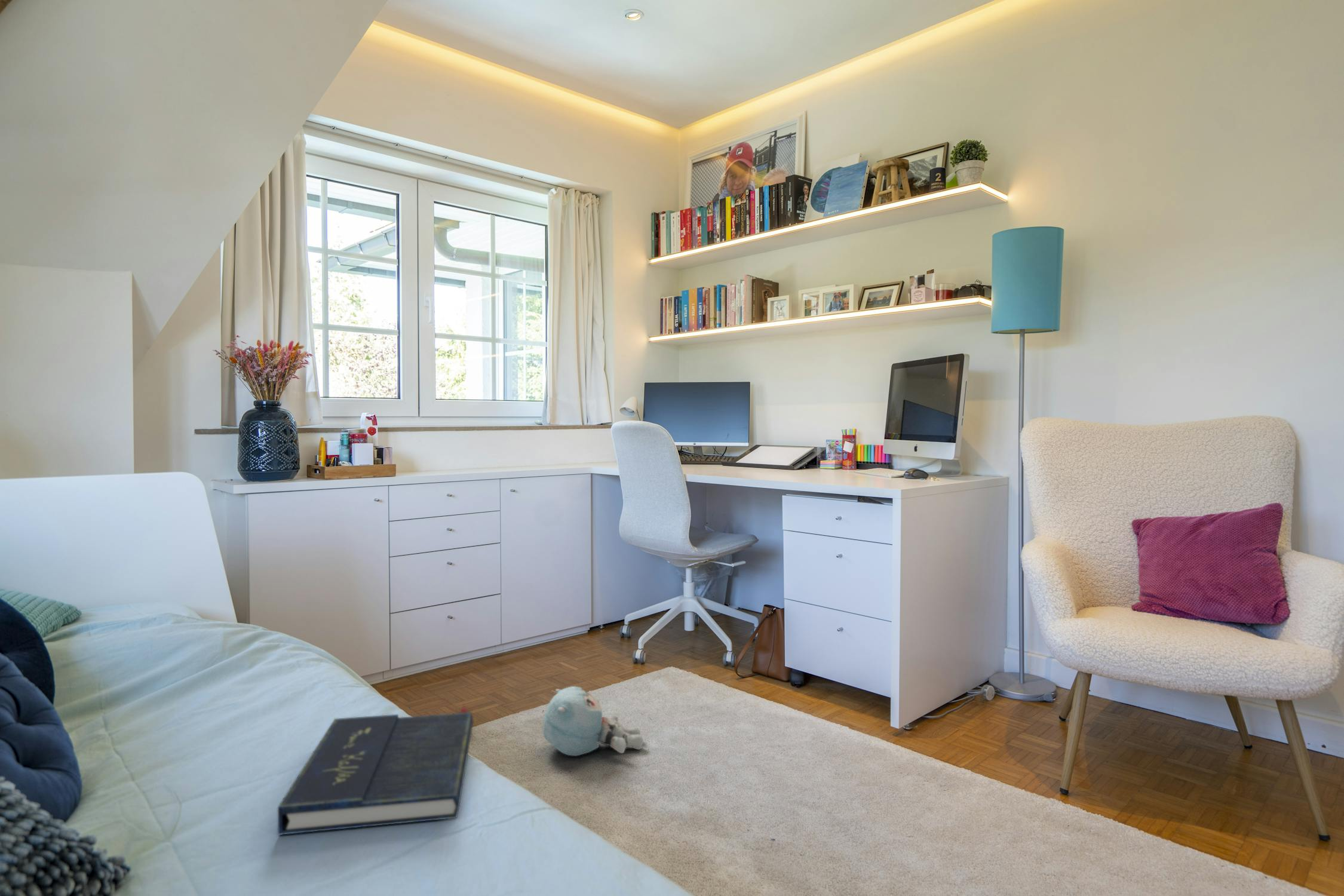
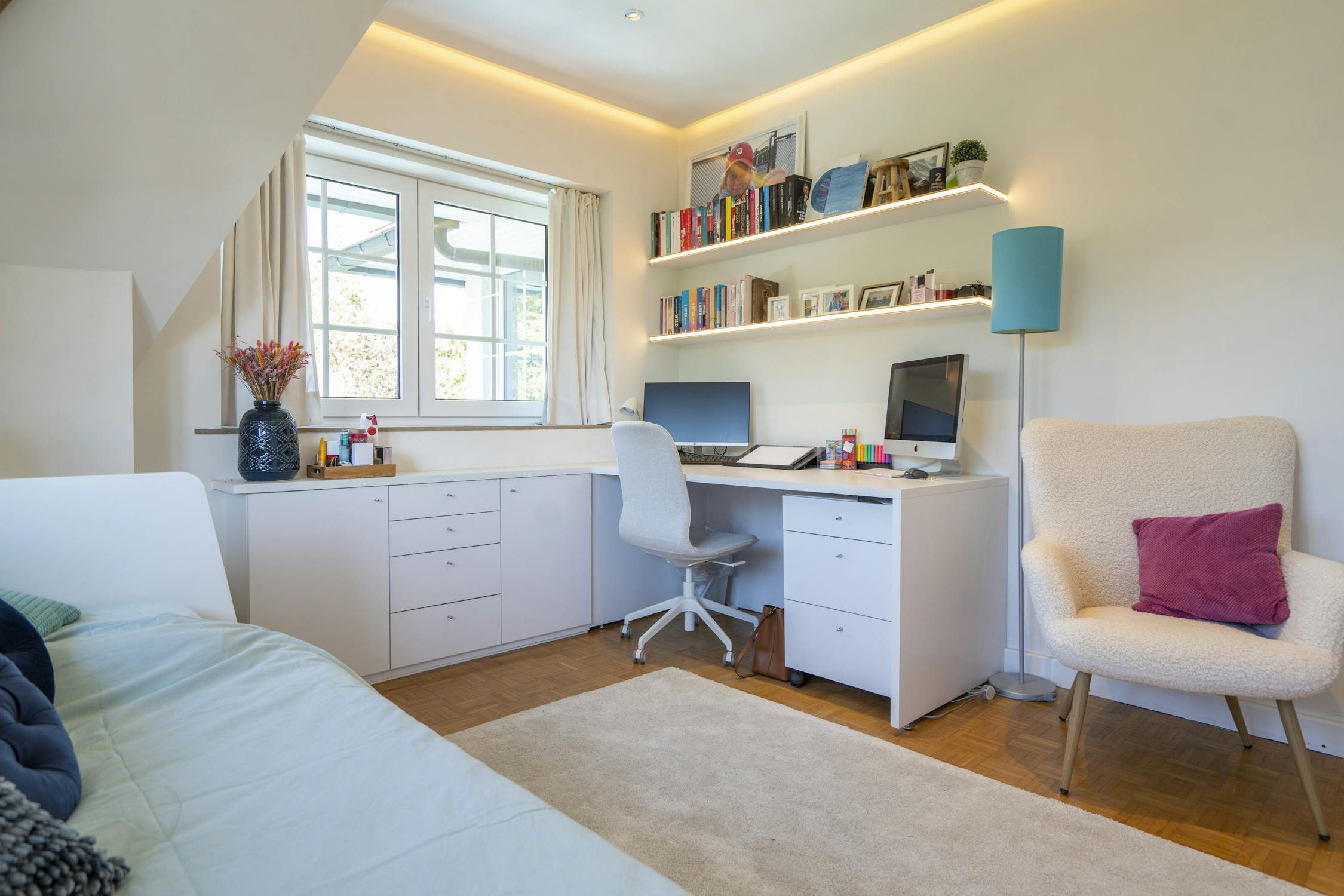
- plush toy (593, 719)
- book (396, 747)
